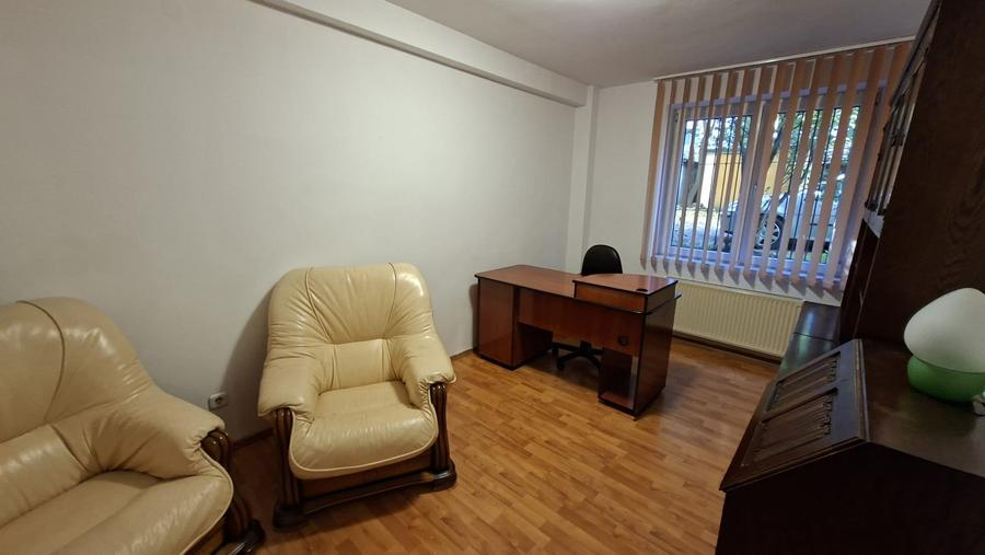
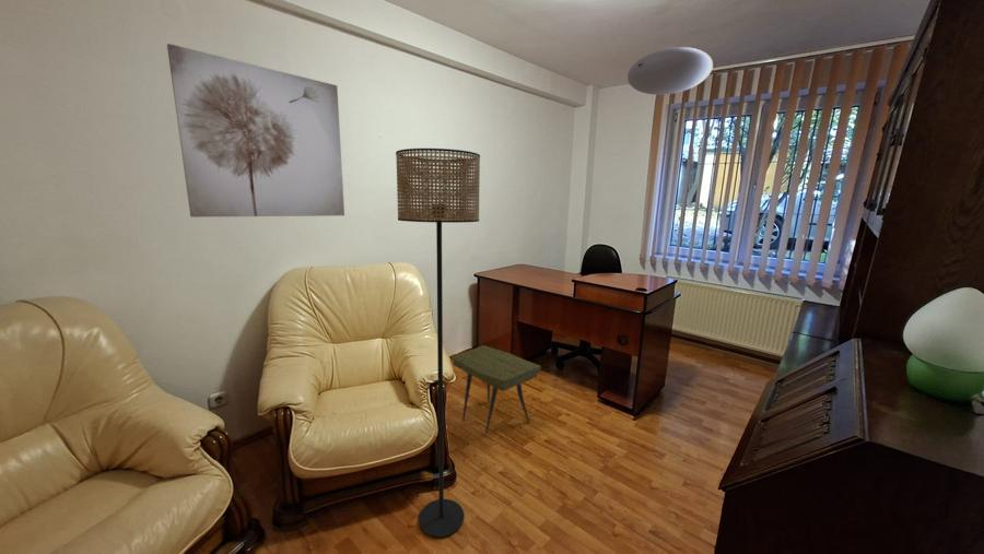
+ ceiling light (668, 72)
+ floor lamp (440, 354)
+ side table (493, 388)
+ wall art (270, 144)
